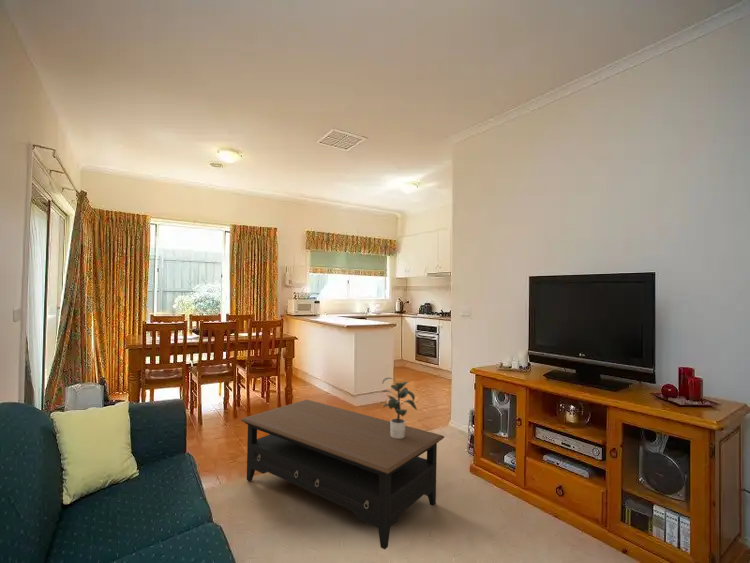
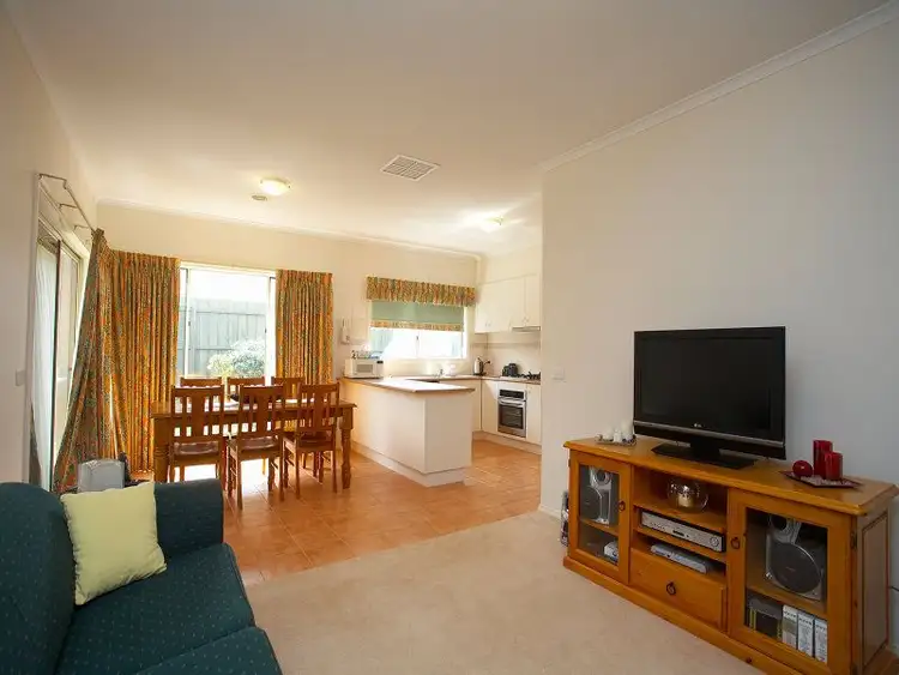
- potted plant (400, 407)
- coffee table (337, 458)
